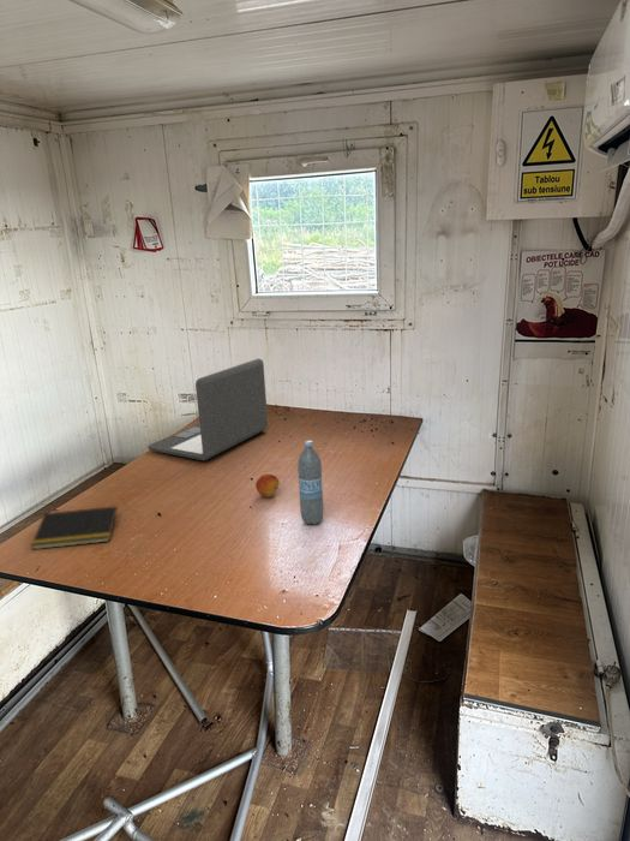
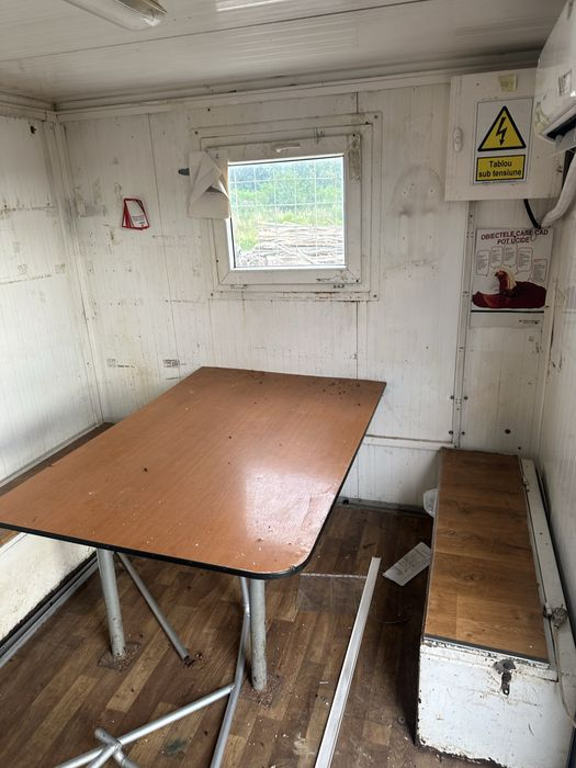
- water bottle (310, 482)
- laptop (206, 404)
- notepad (76, 526)
- fruit (266, 485)
